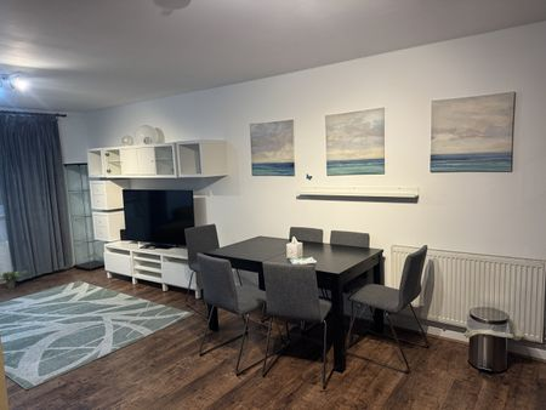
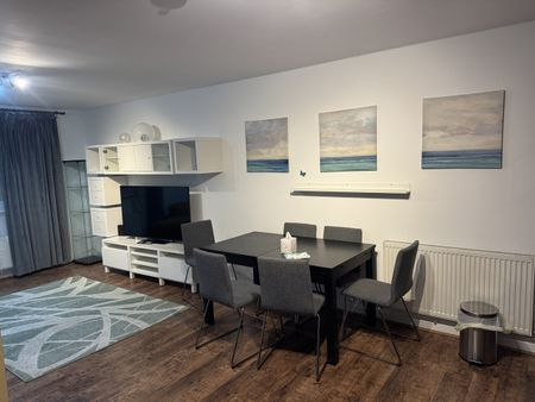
- potted plant (13, 277)
